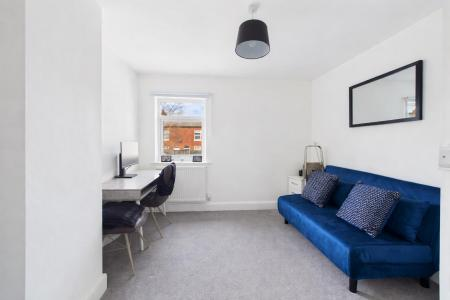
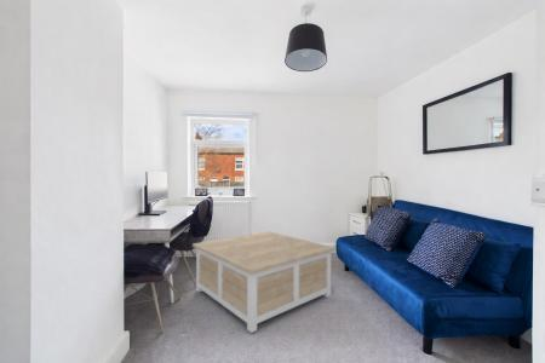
+ coffee table (262, 269)
